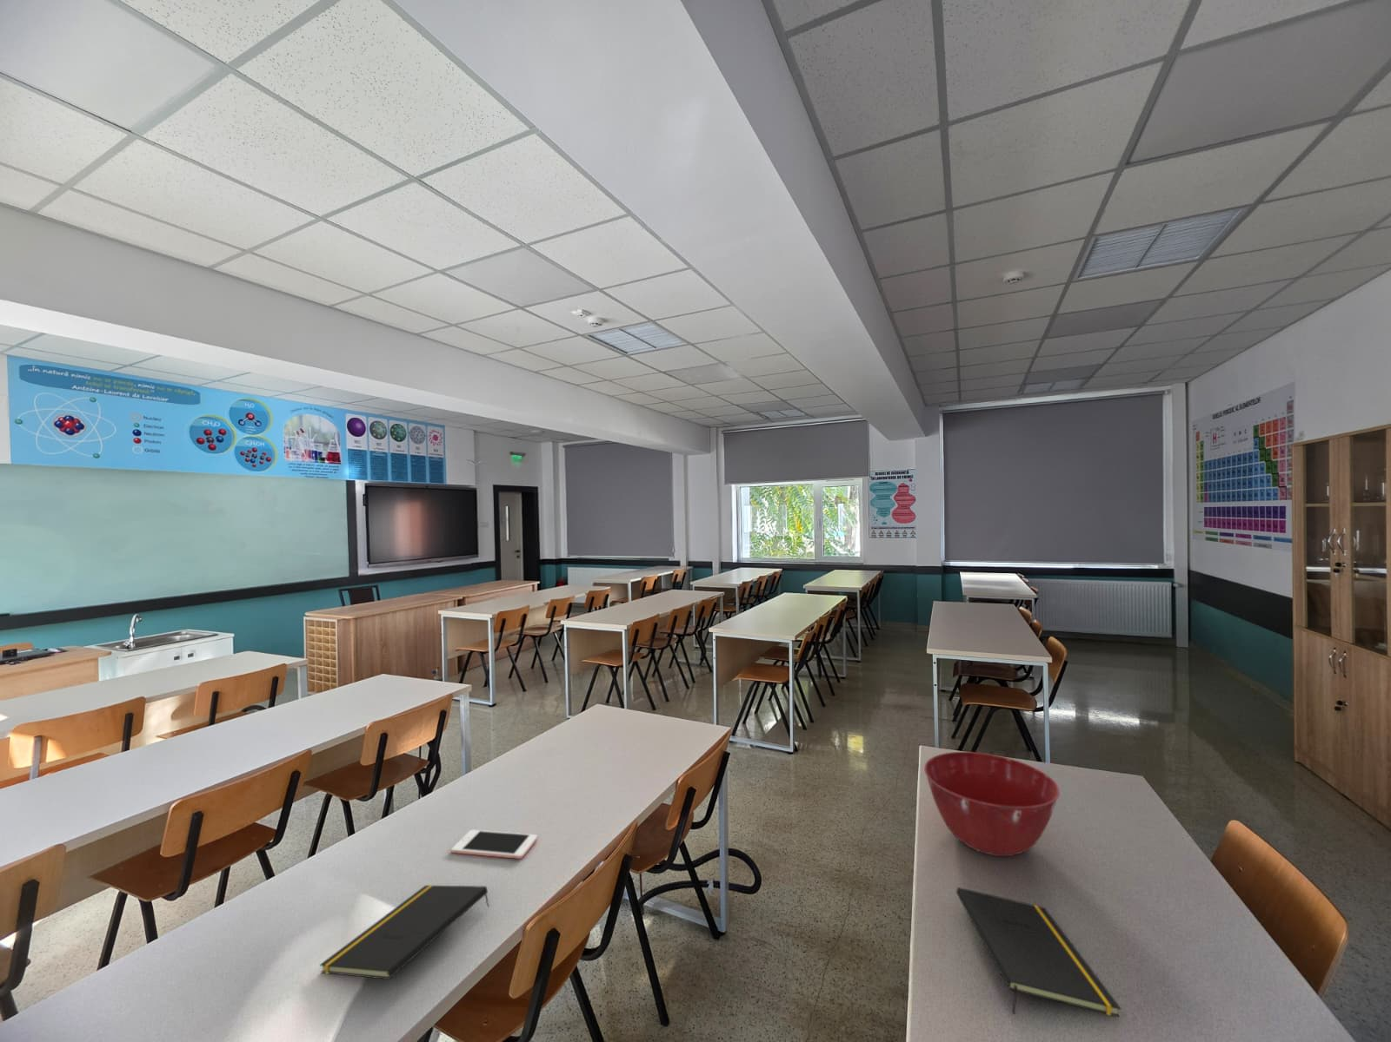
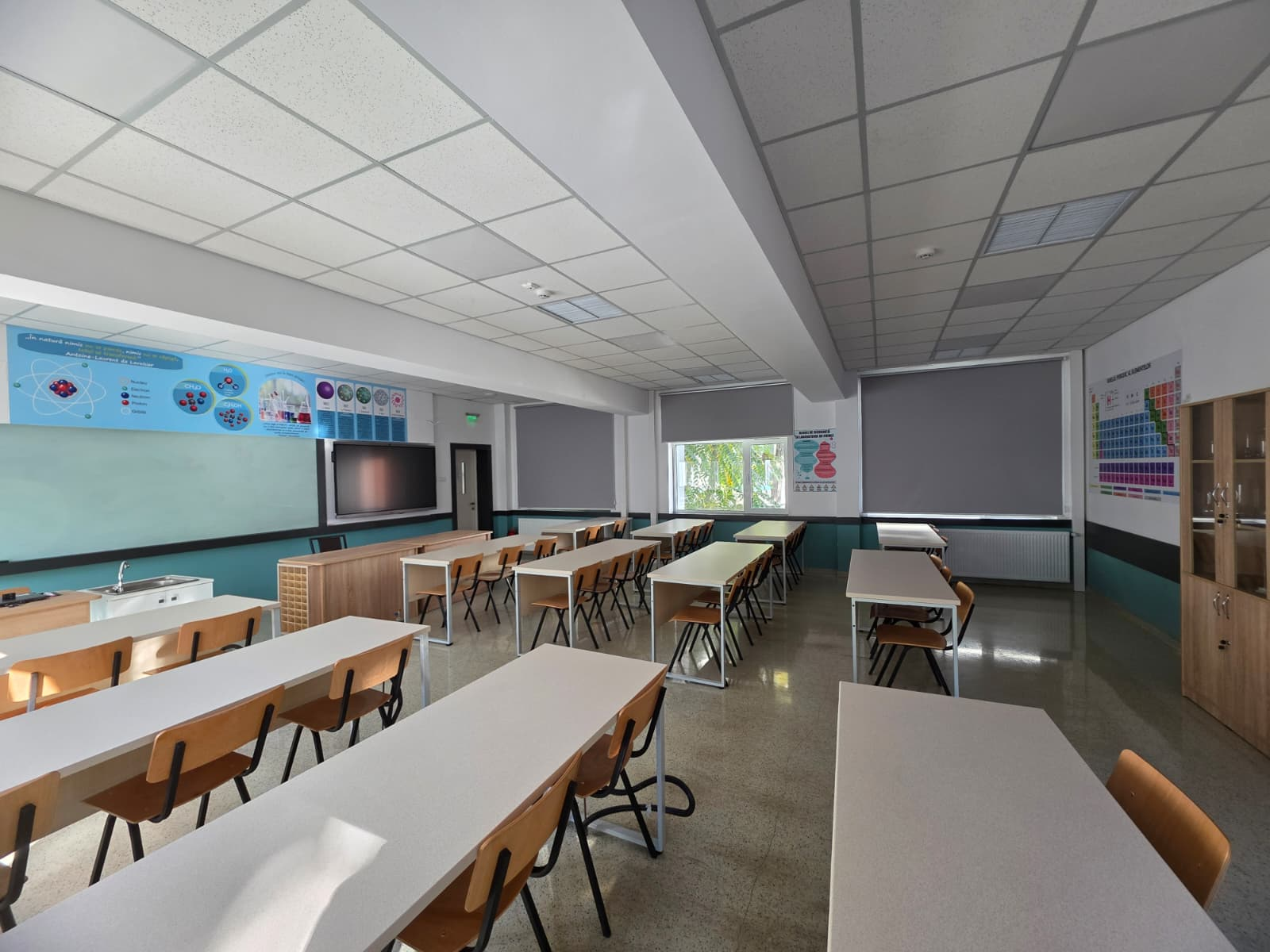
- notepad (410, 926)
- mixing bowl (988, 808)
- cell phone (495, 843)
- notepad (1028, 943)
